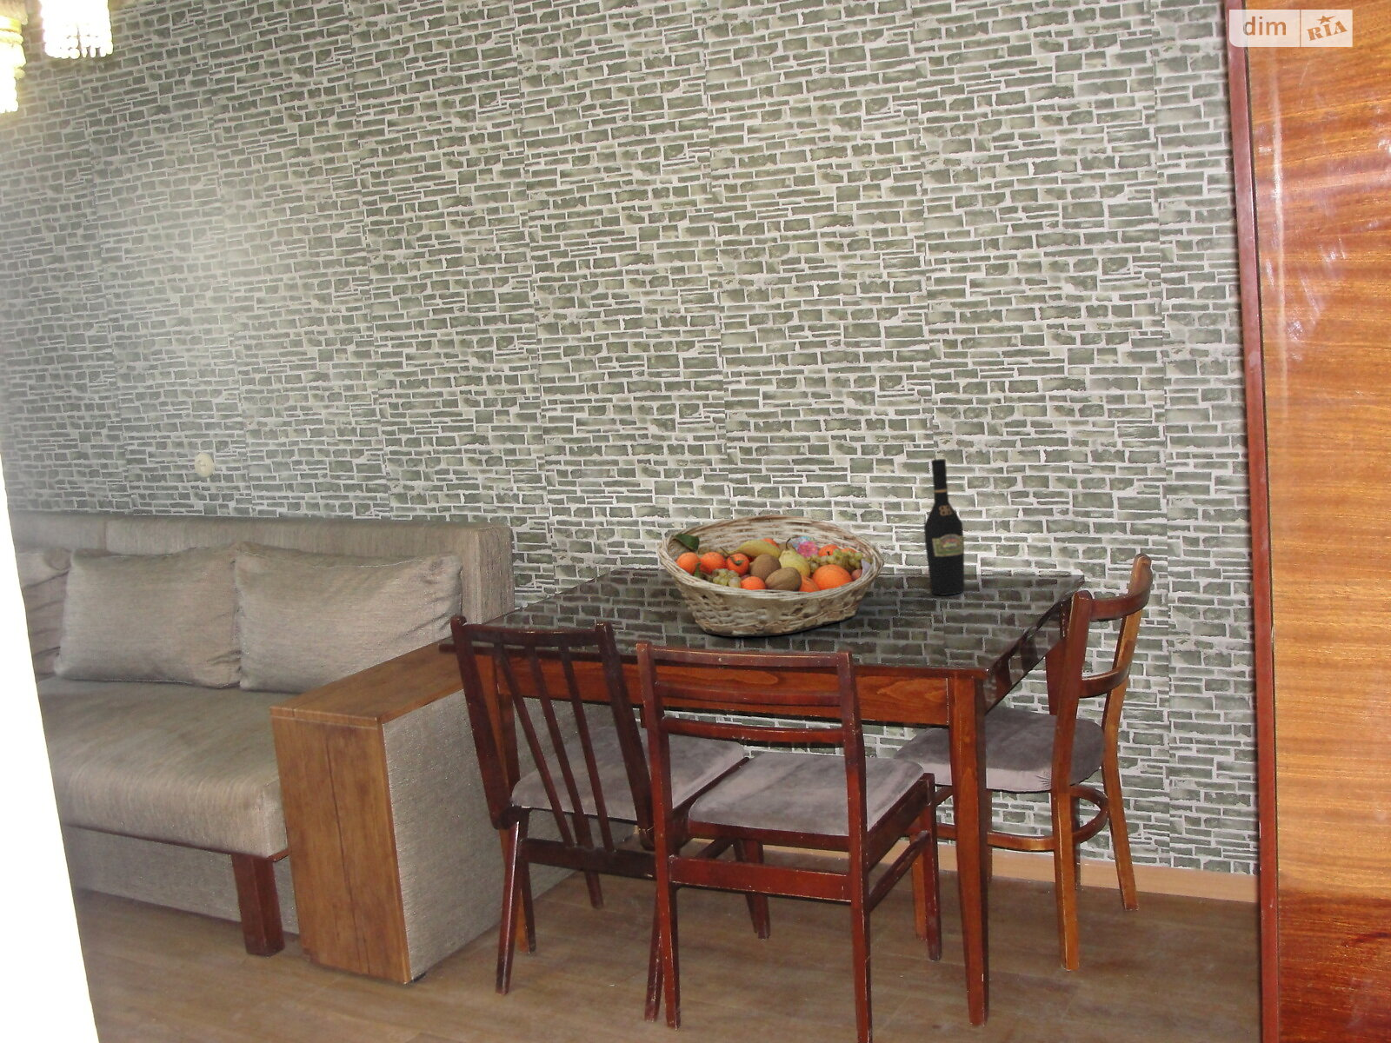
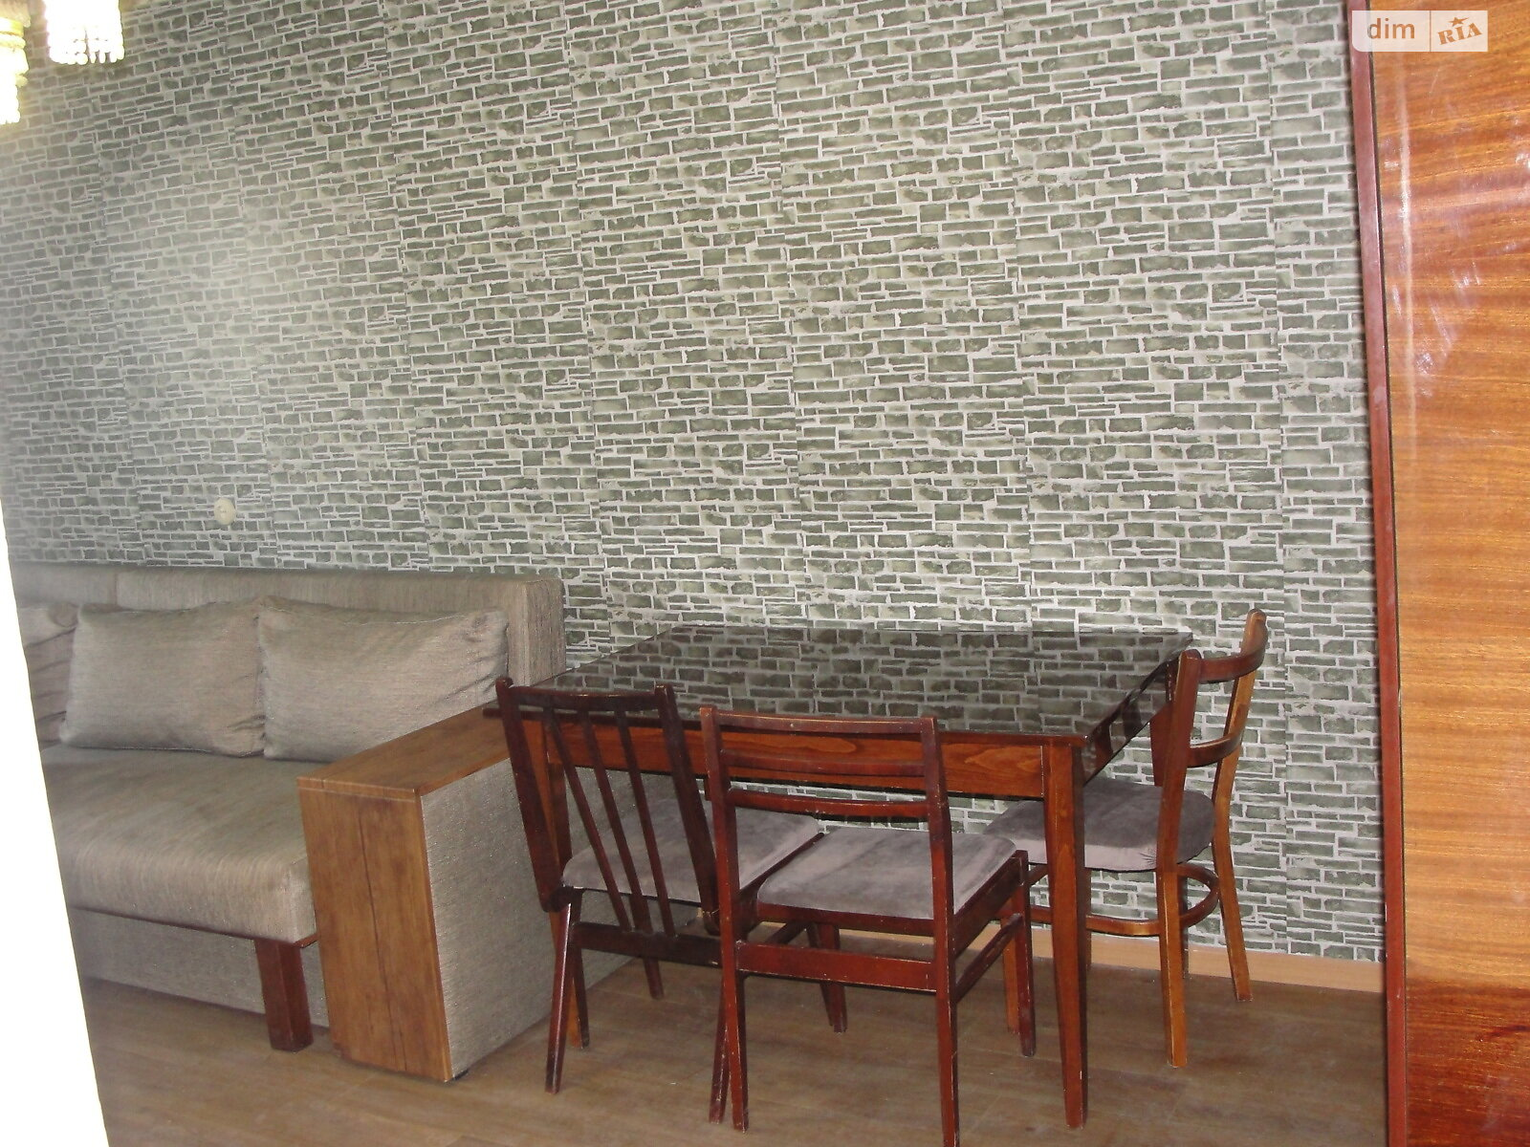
- wine bottle (943, 526)
- fruit basket (771, 572)
